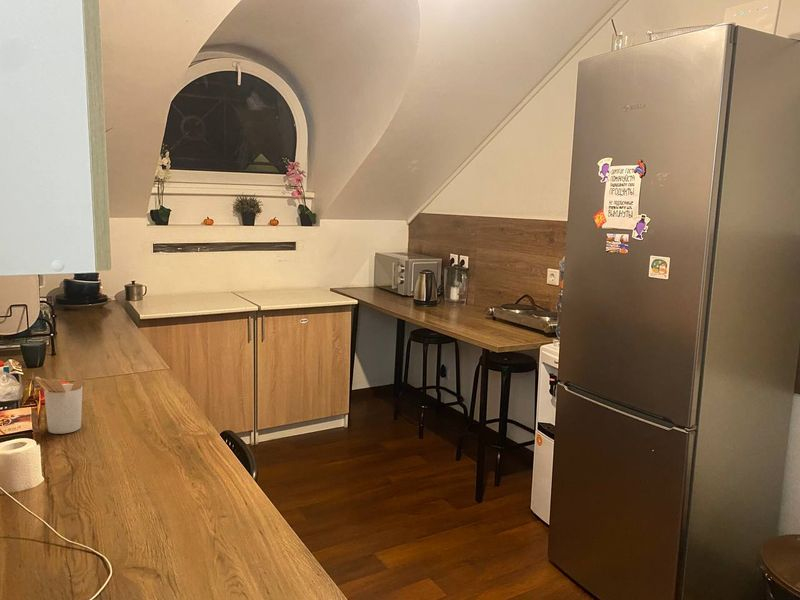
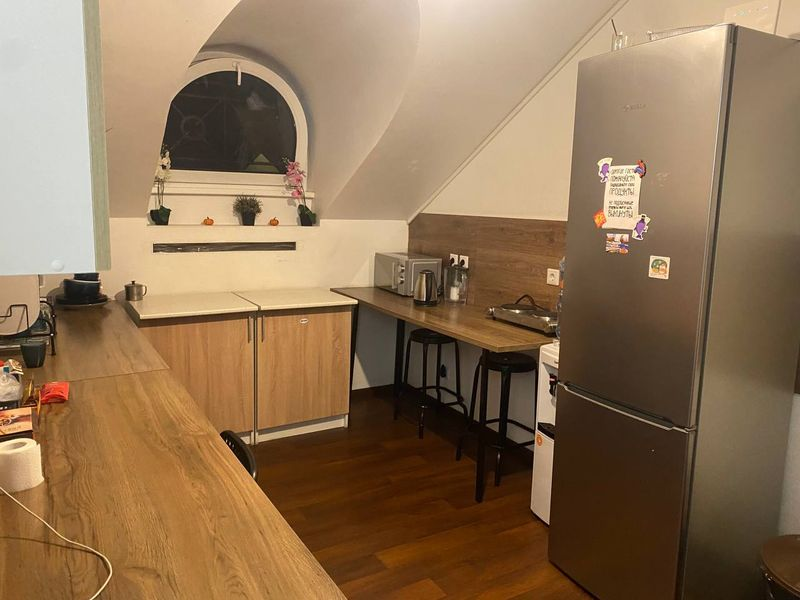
- utensil holder (59, 401)
